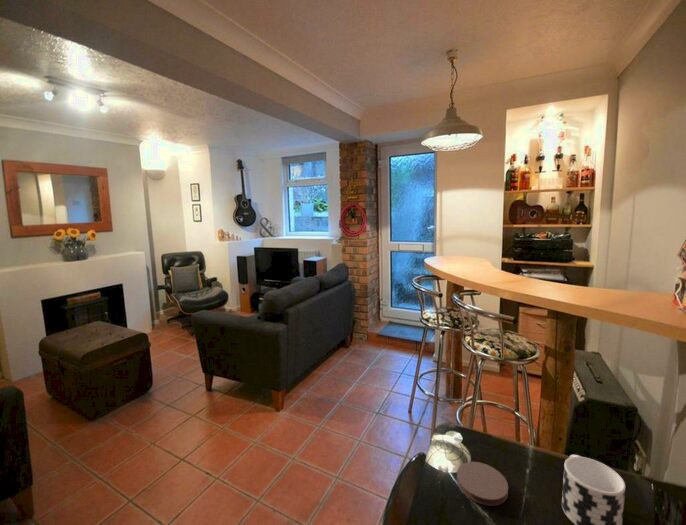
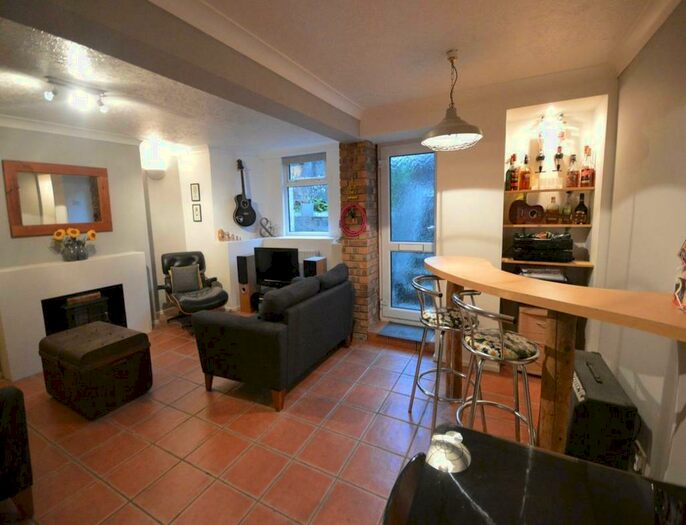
- cup (587, 488)
- coaster (481, 482)
